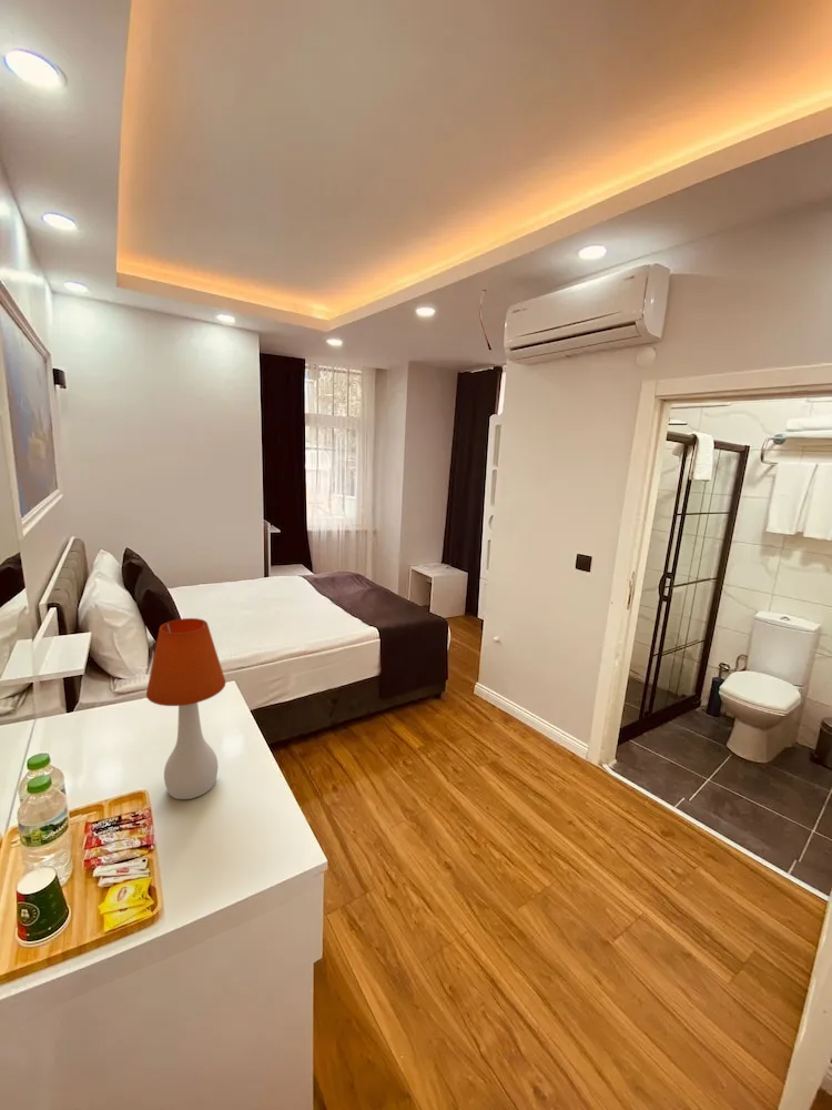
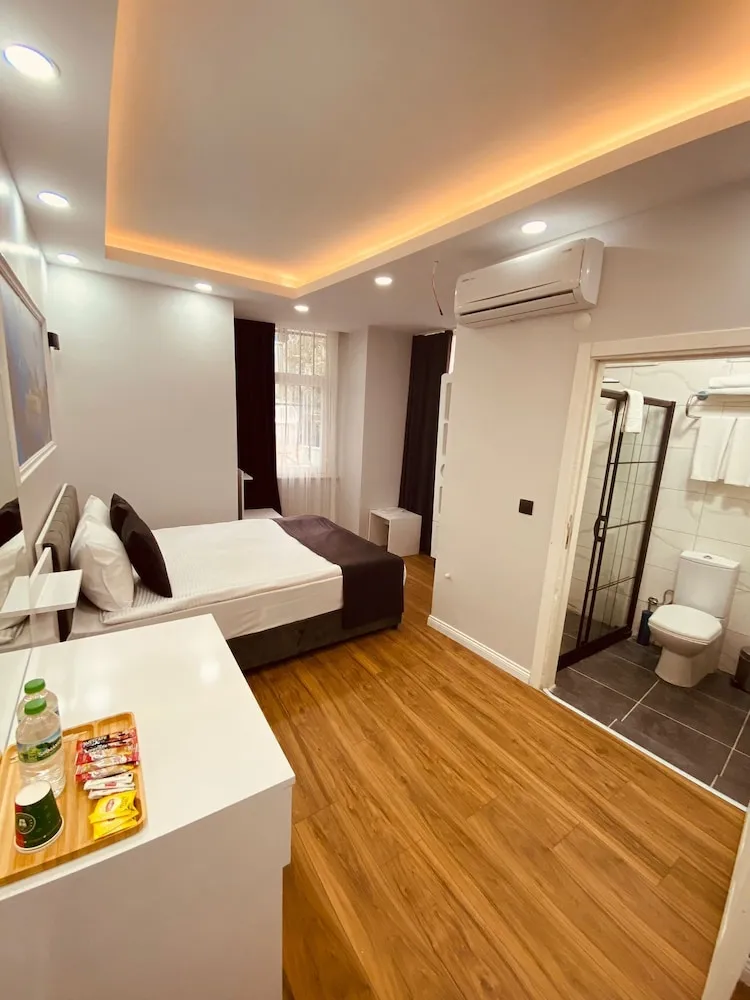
- table lamp (187, 707)
